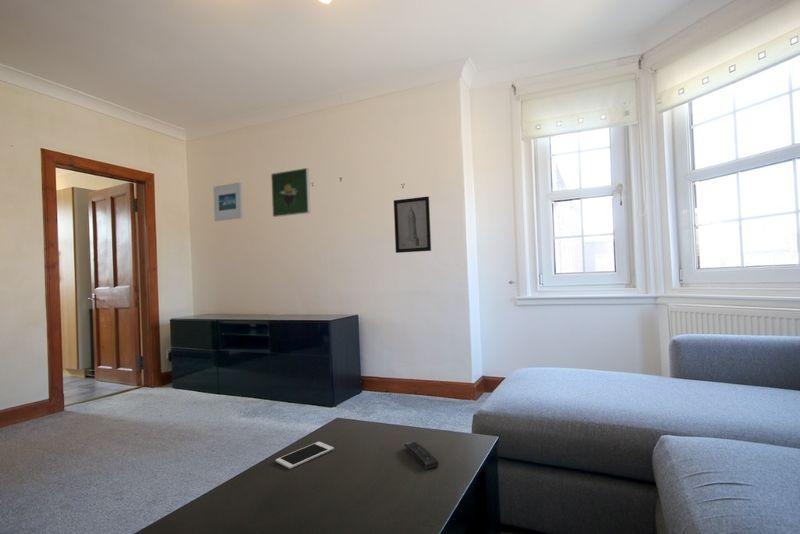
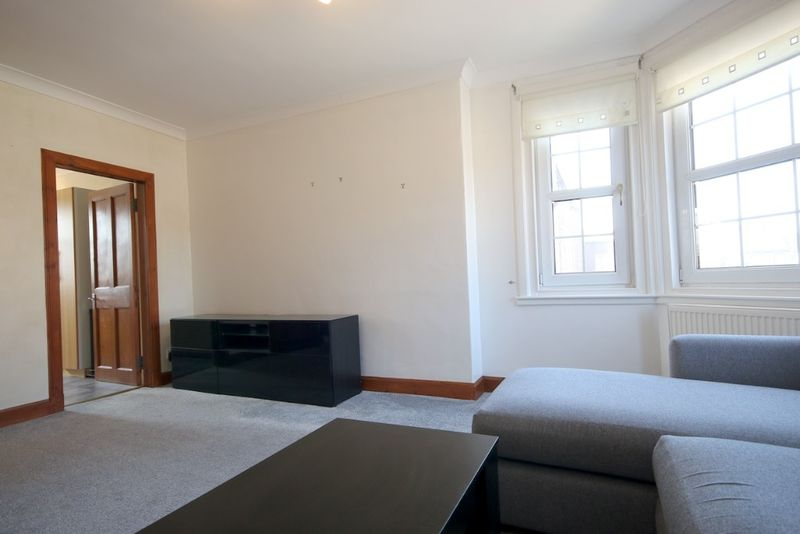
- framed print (290, 193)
- remote control (419, 453)
- wall art (412, 225)
- cell phone (305, 454)
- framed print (227, 202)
